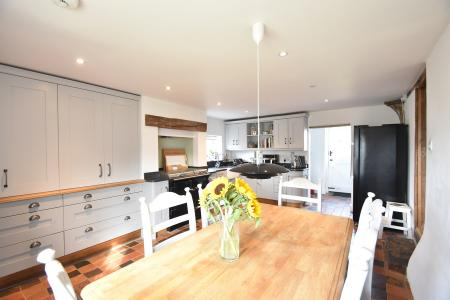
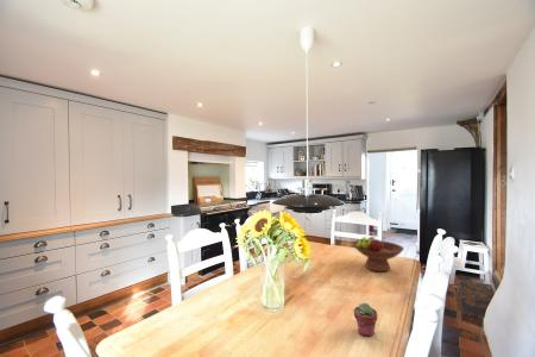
+ fruit bowl (377, 252)
+ potted succulent (365, 317)
